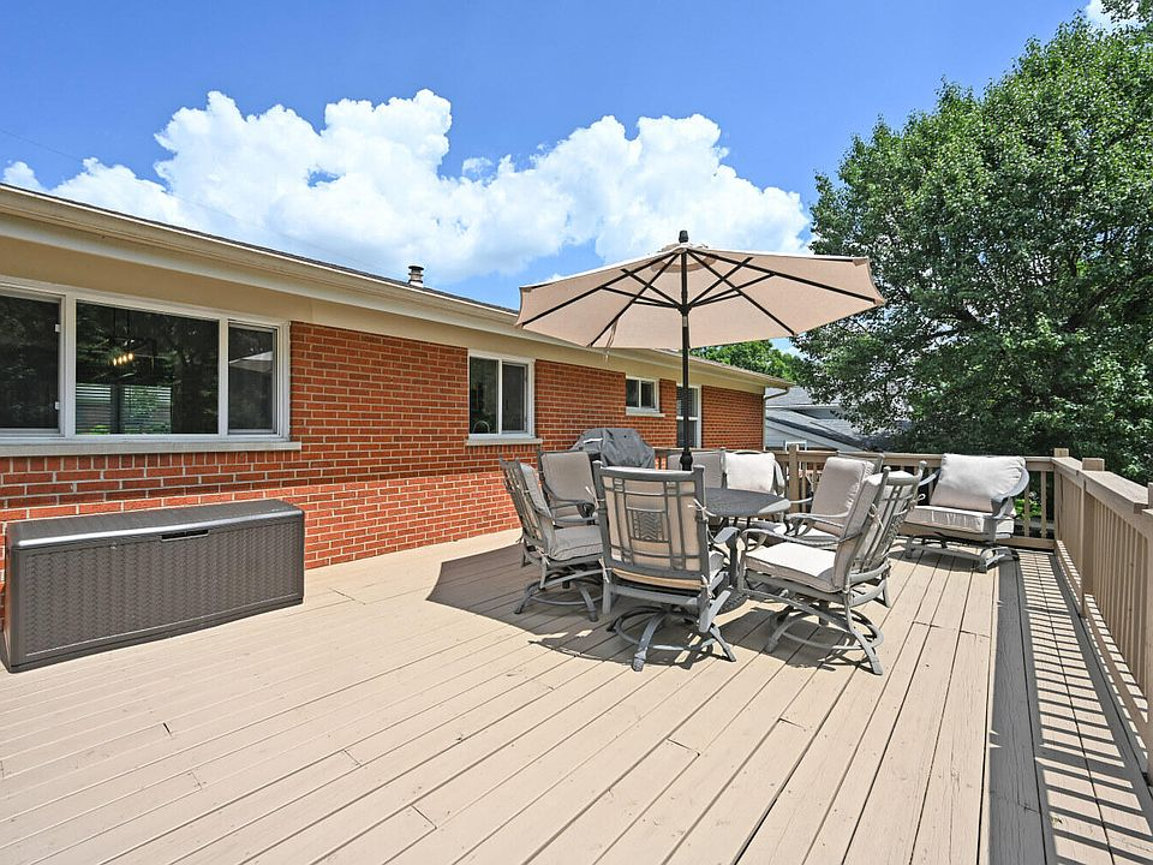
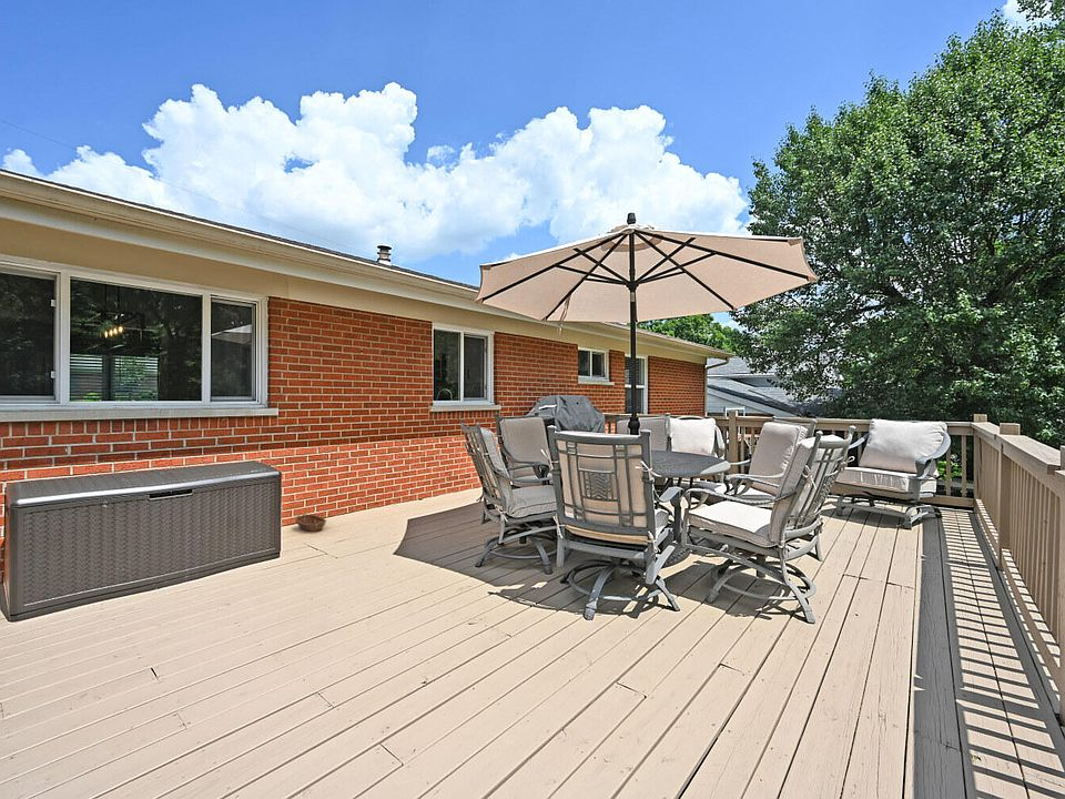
+ basket (310, 520)
